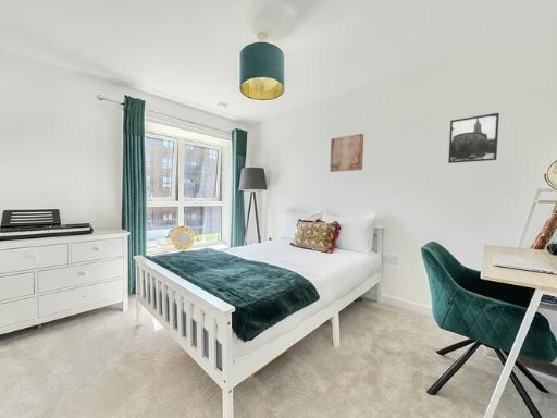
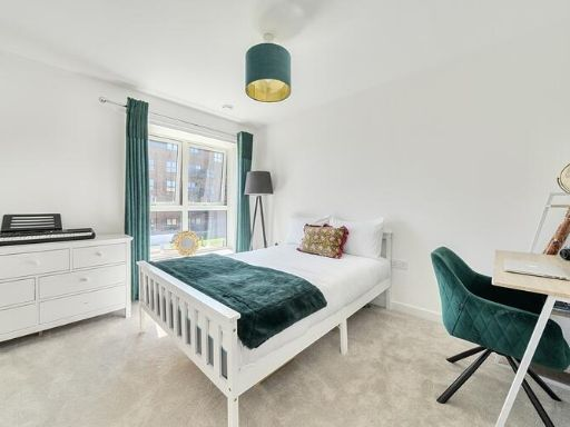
- wall art (346, 153)
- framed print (472, 139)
